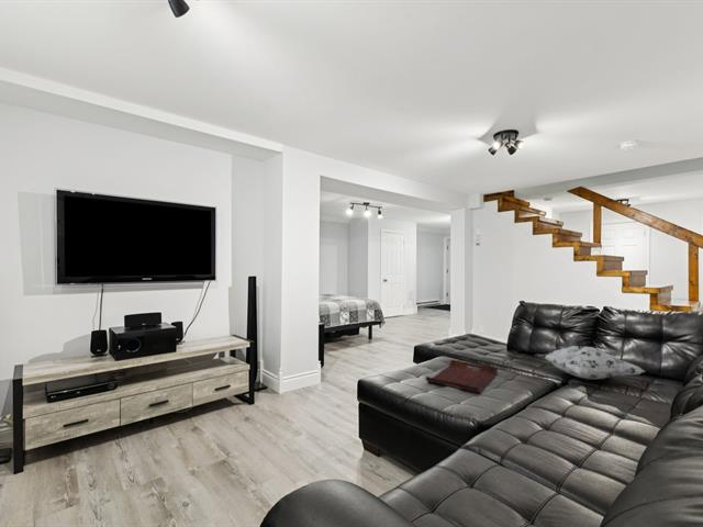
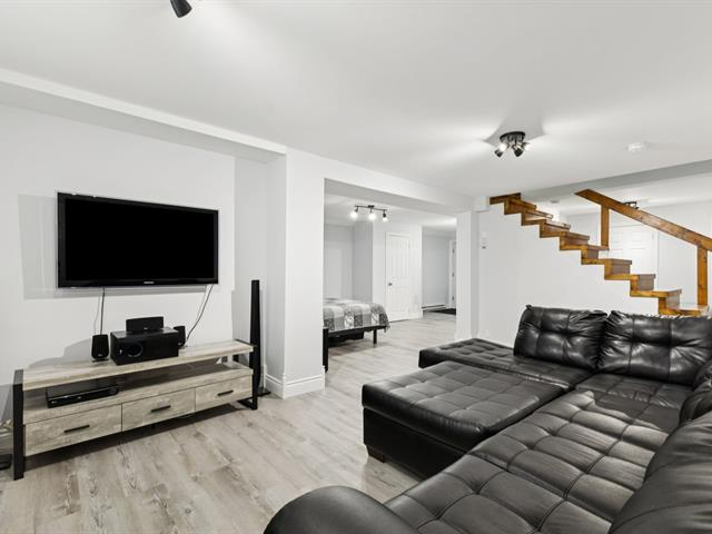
- decorative pillow (584, 362)
- serving tray (462, 374)
